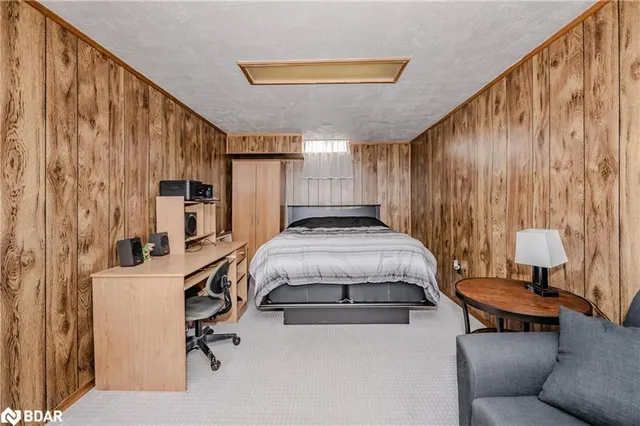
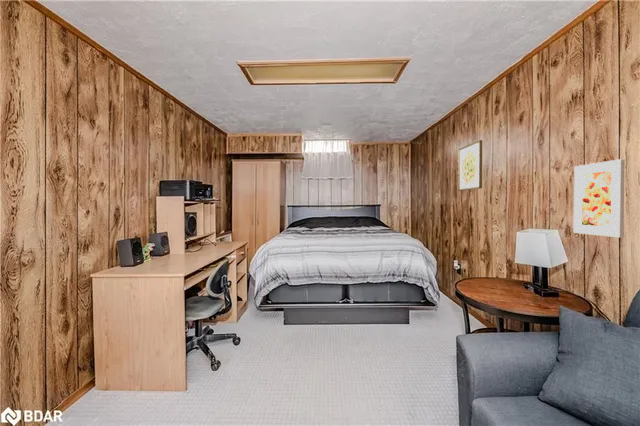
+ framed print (596, 199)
+ wall art (469, 167)
